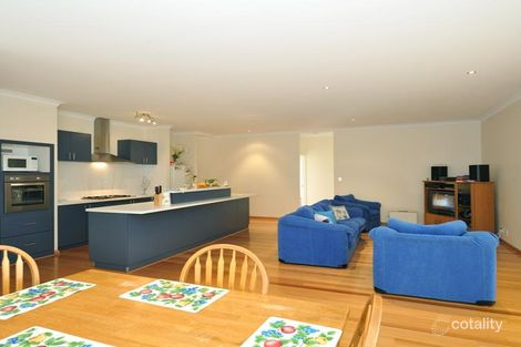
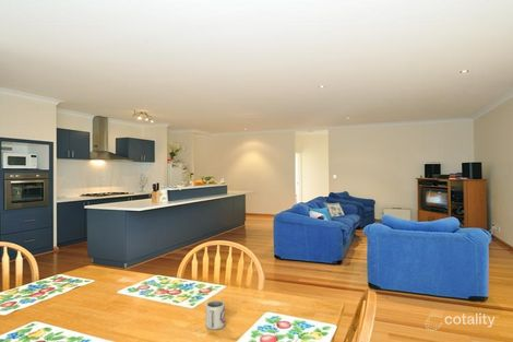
+ cup (214, 316)
